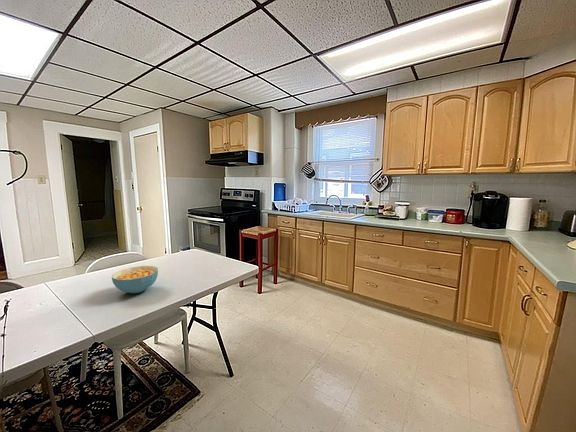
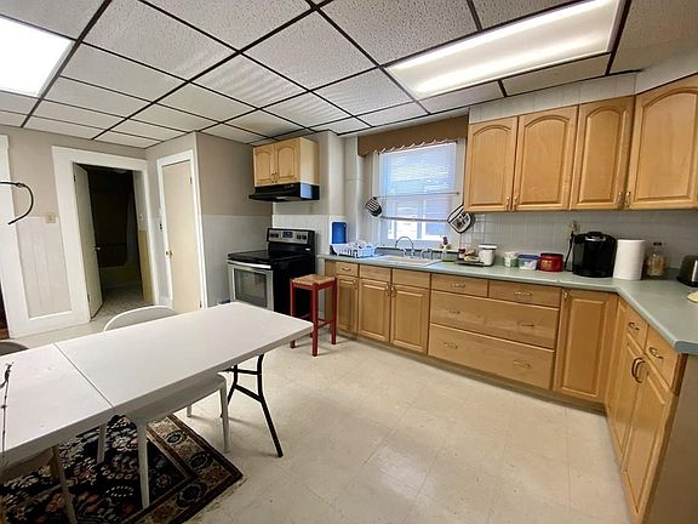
- cereal bowl (136, 281)
